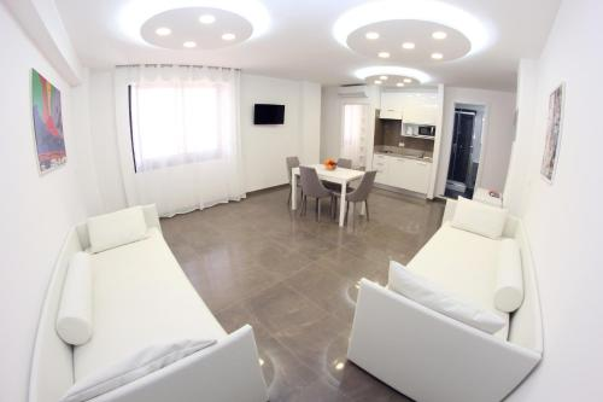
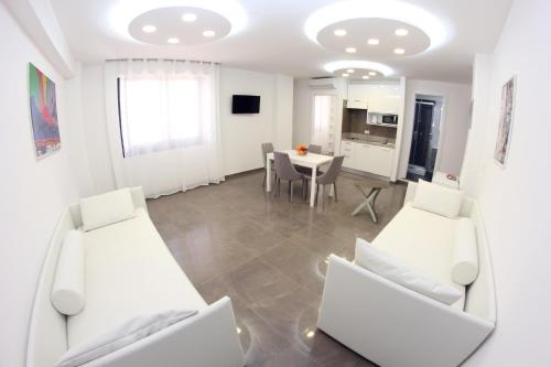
+ side table (368, 199)
